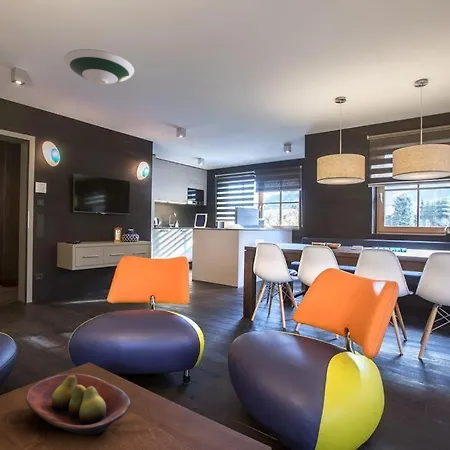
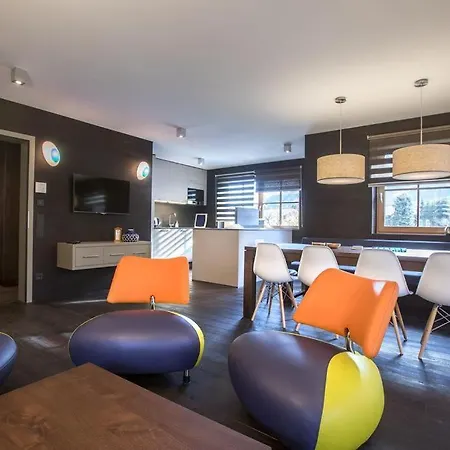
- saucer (100, 74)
- fruit bowl (77, 398)
